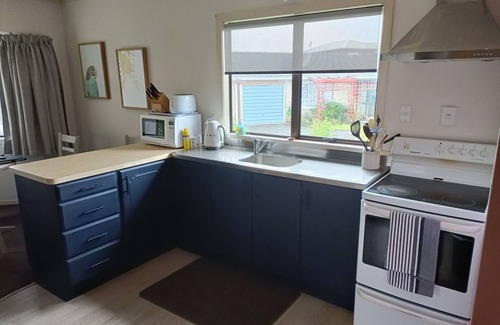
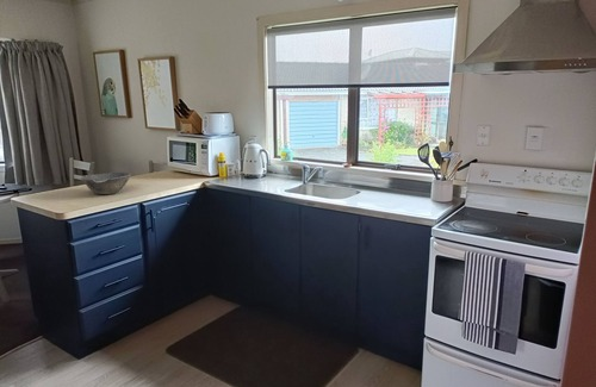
+ bowl (106, 183)
